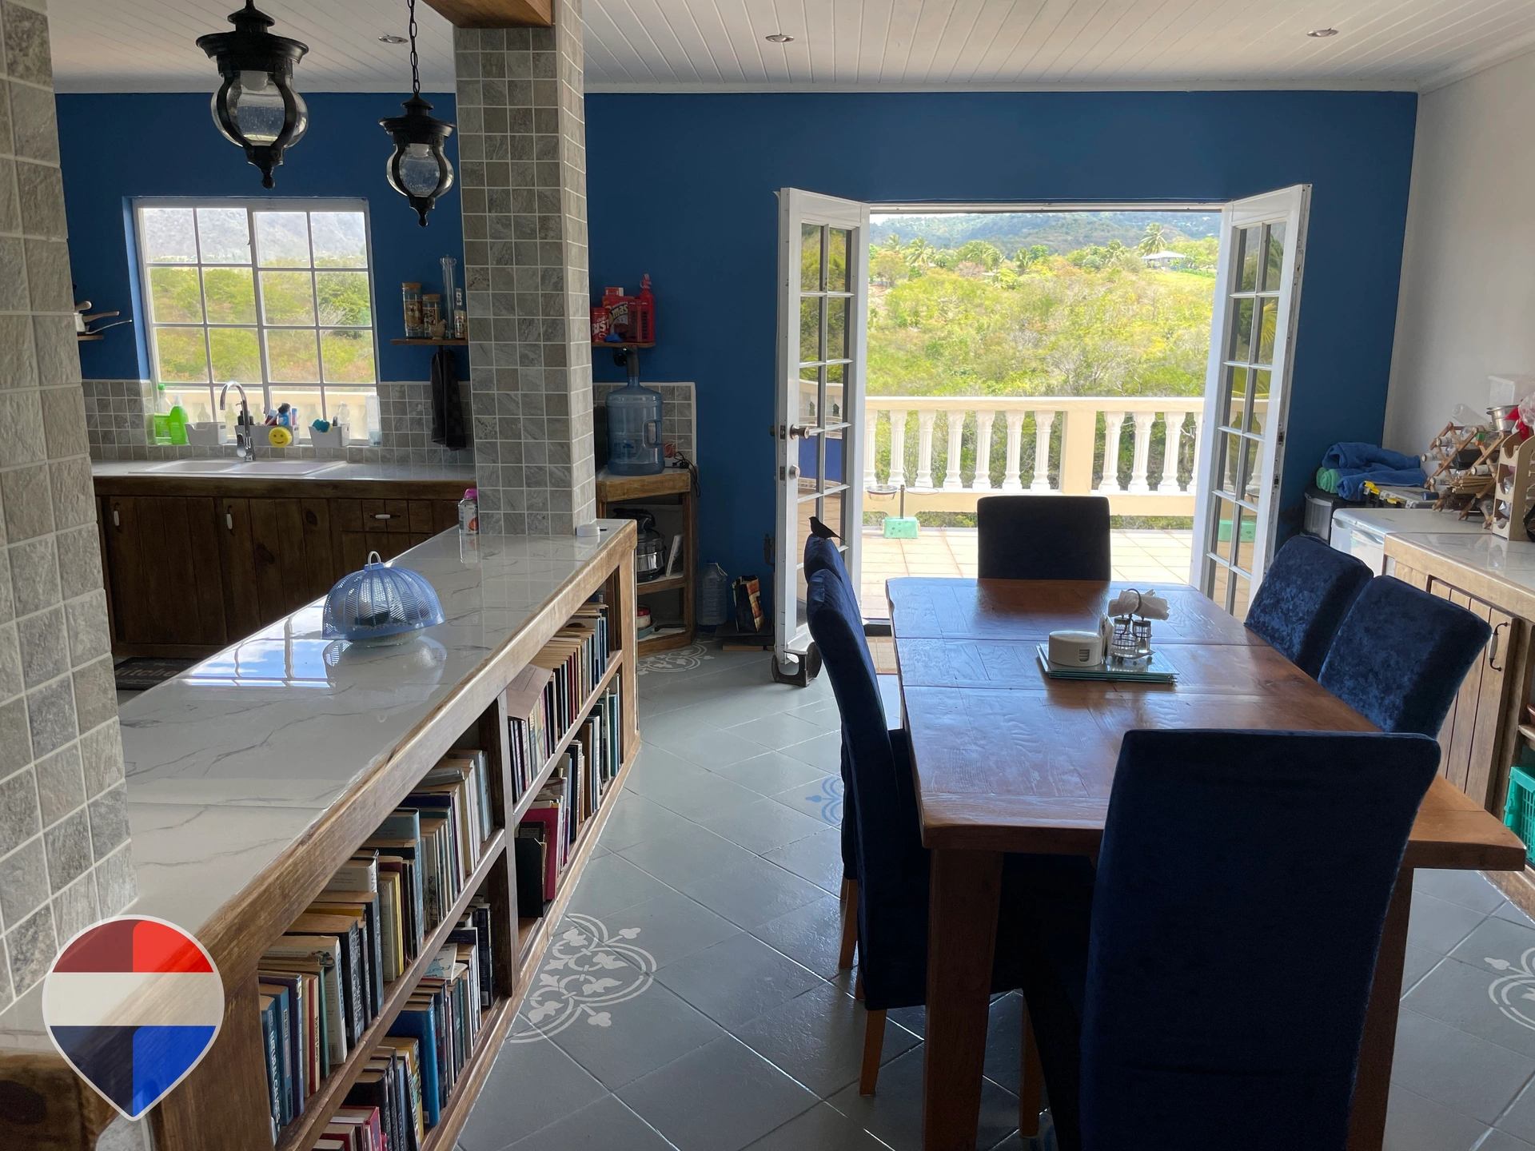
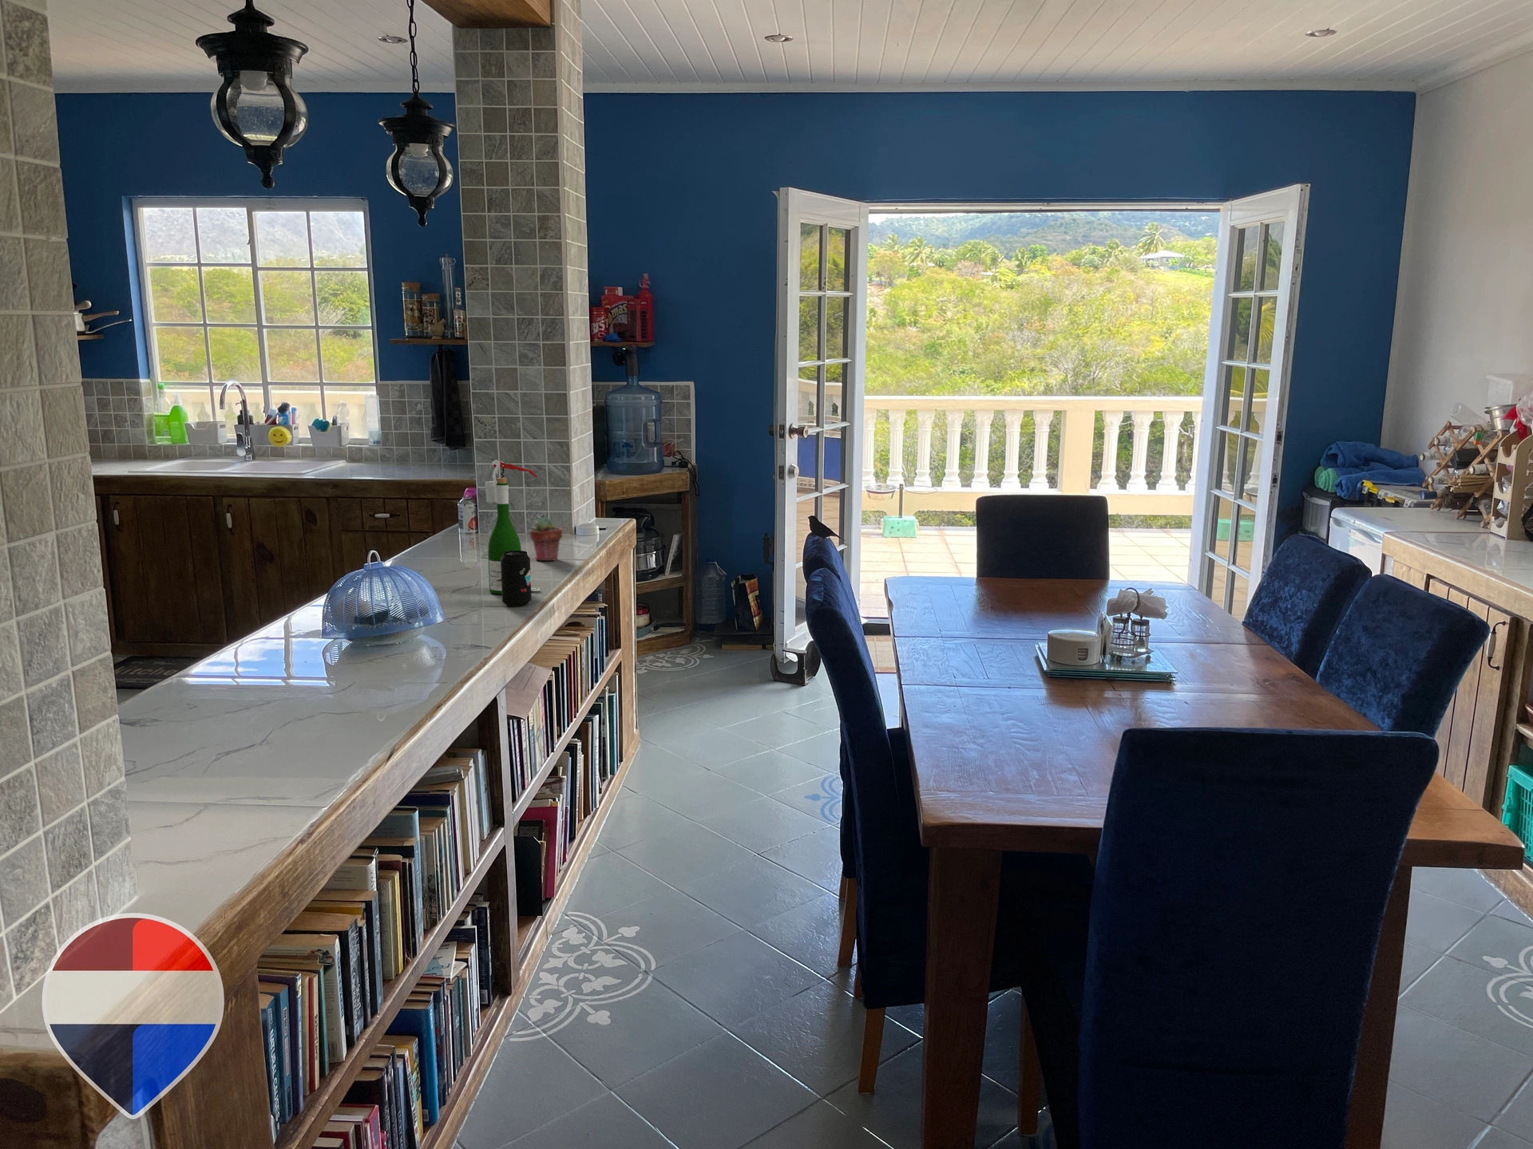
+ wine bottle (512, 525)
+ beverage can (515, 578)
+ potted succulent (546, 538)
